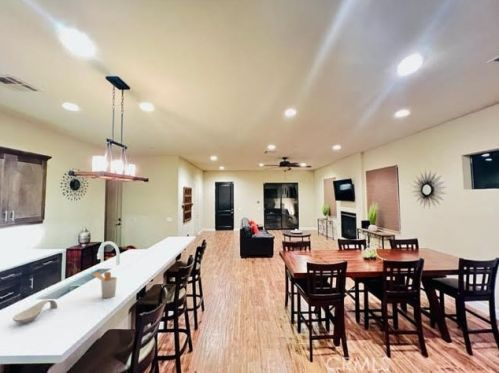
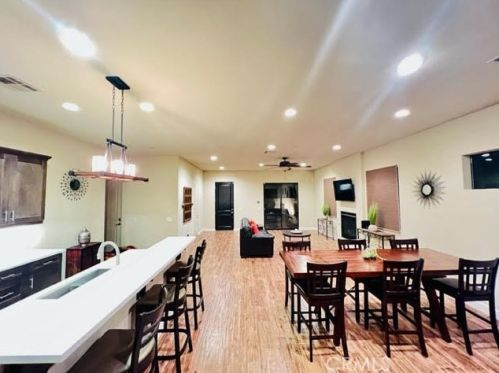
- spoon rest (36, 310)
- utensil holder (104, 283)
